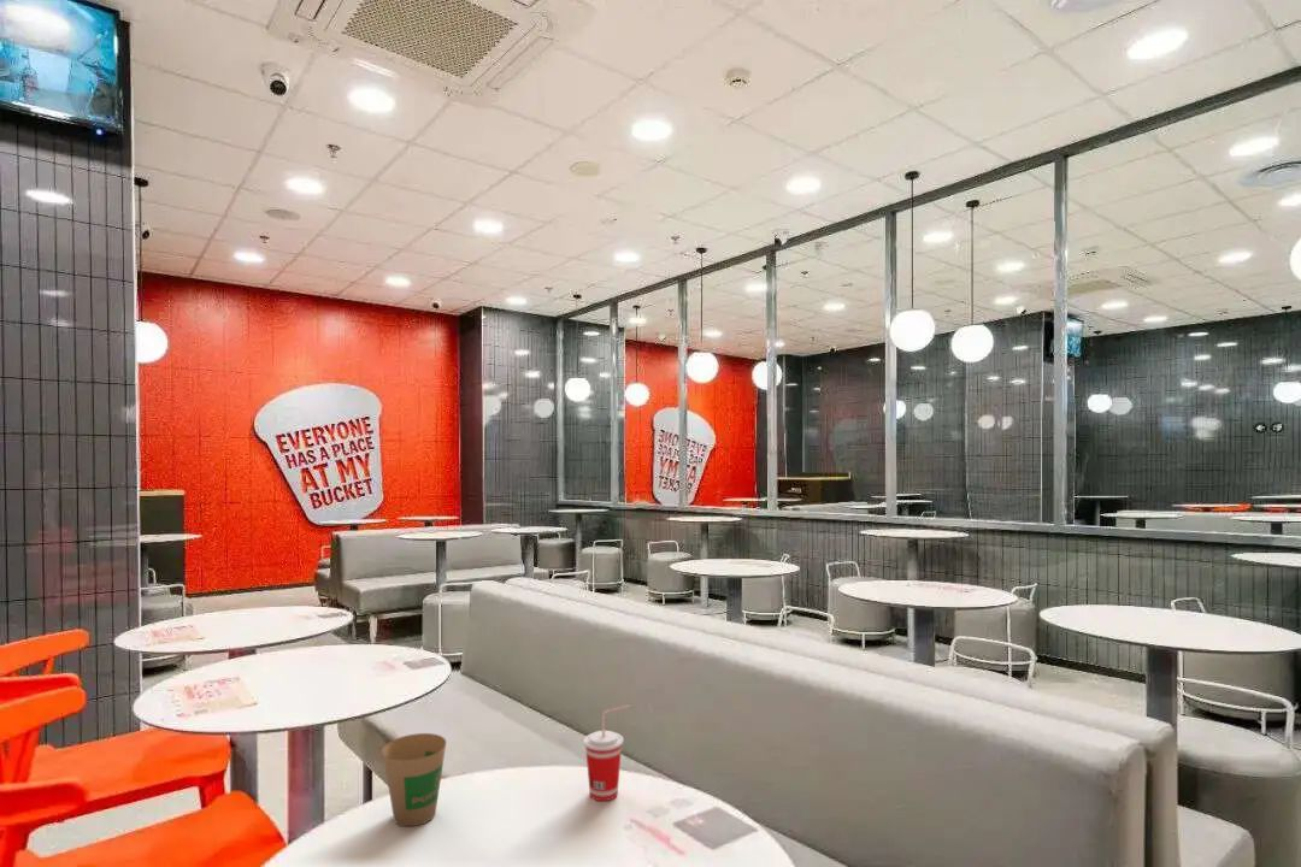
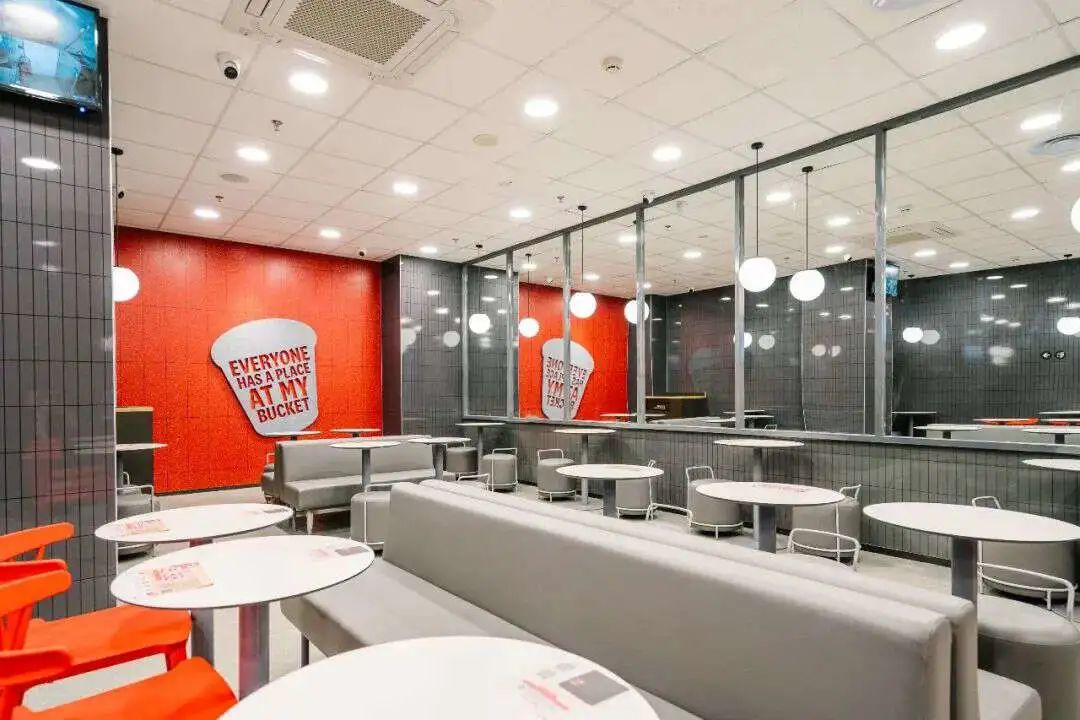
- beverage cup (607, 748)
- paper cup (414, 780)
